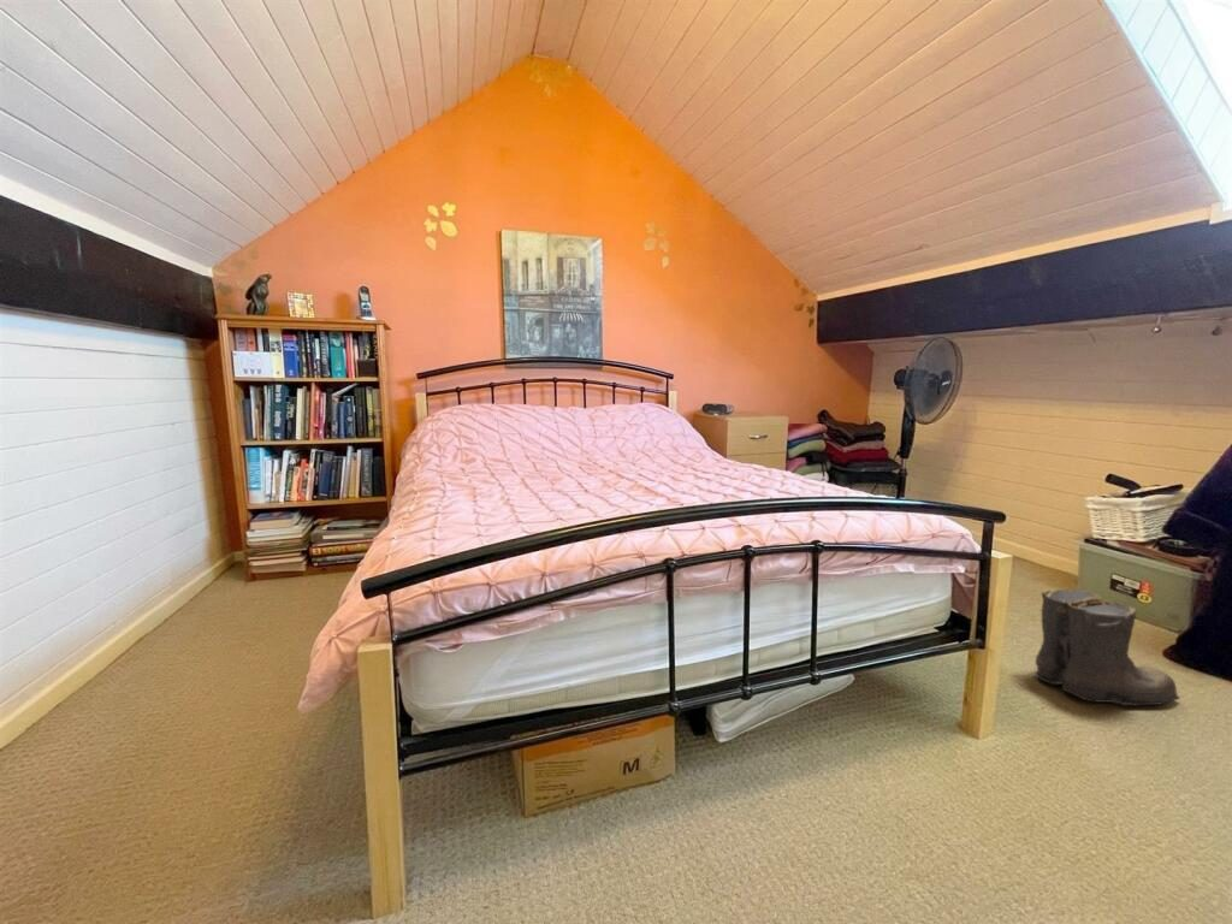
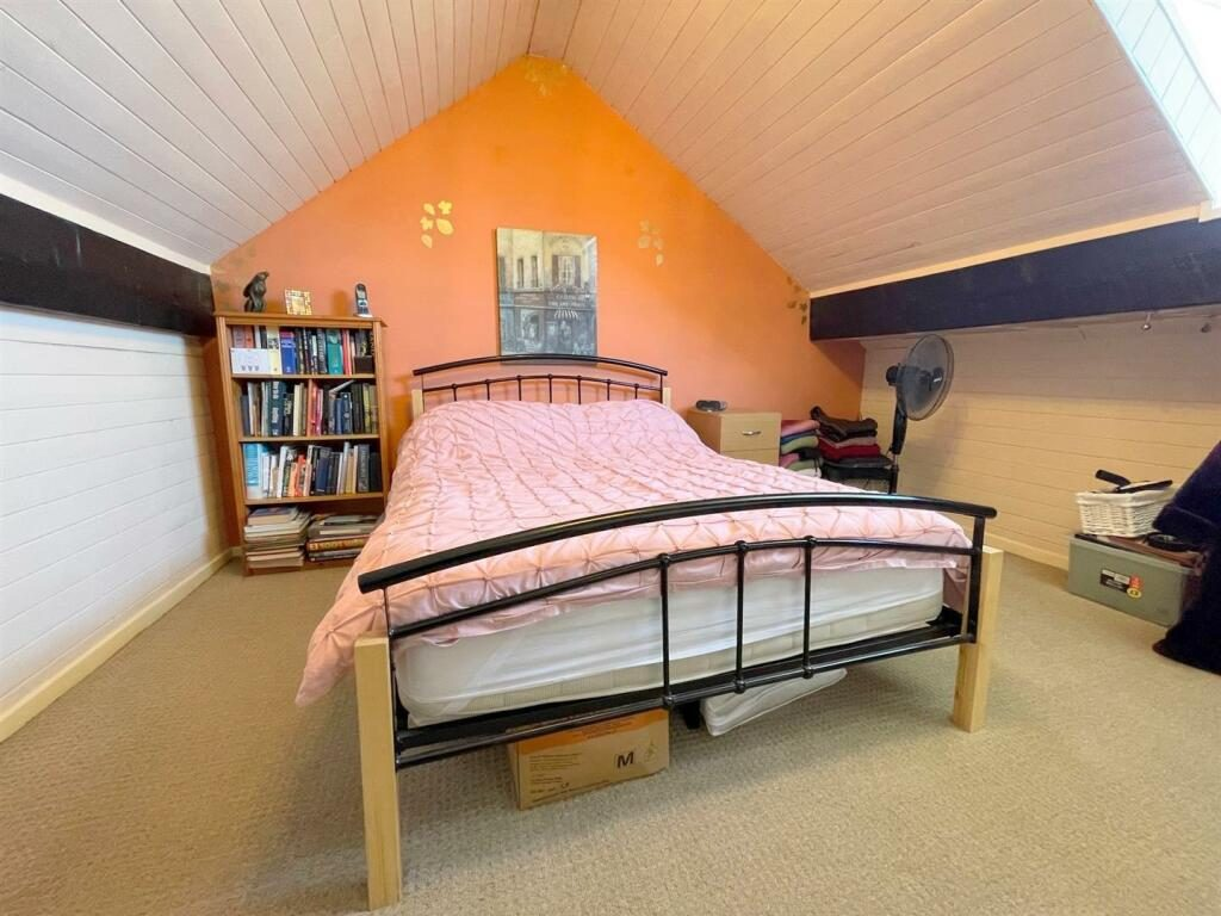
- boots (1106, 642)
